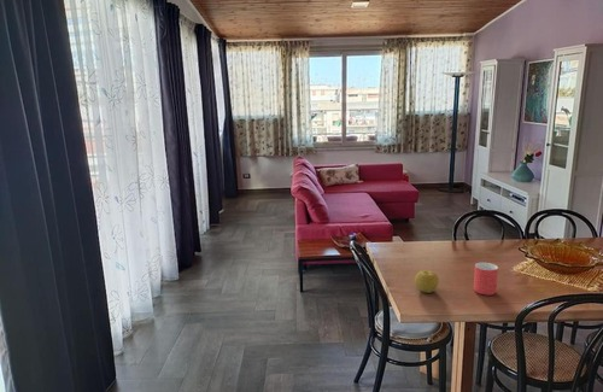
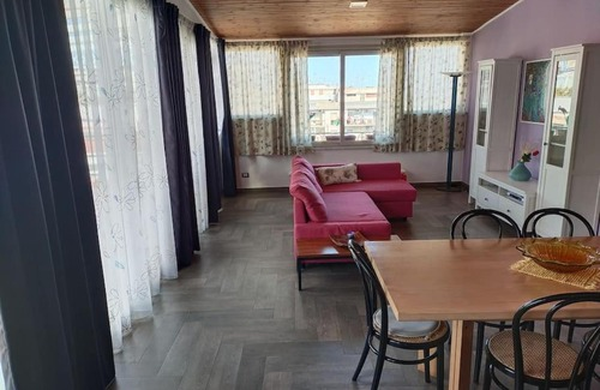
- fruit (426, 280)
- mug (487, 277)
